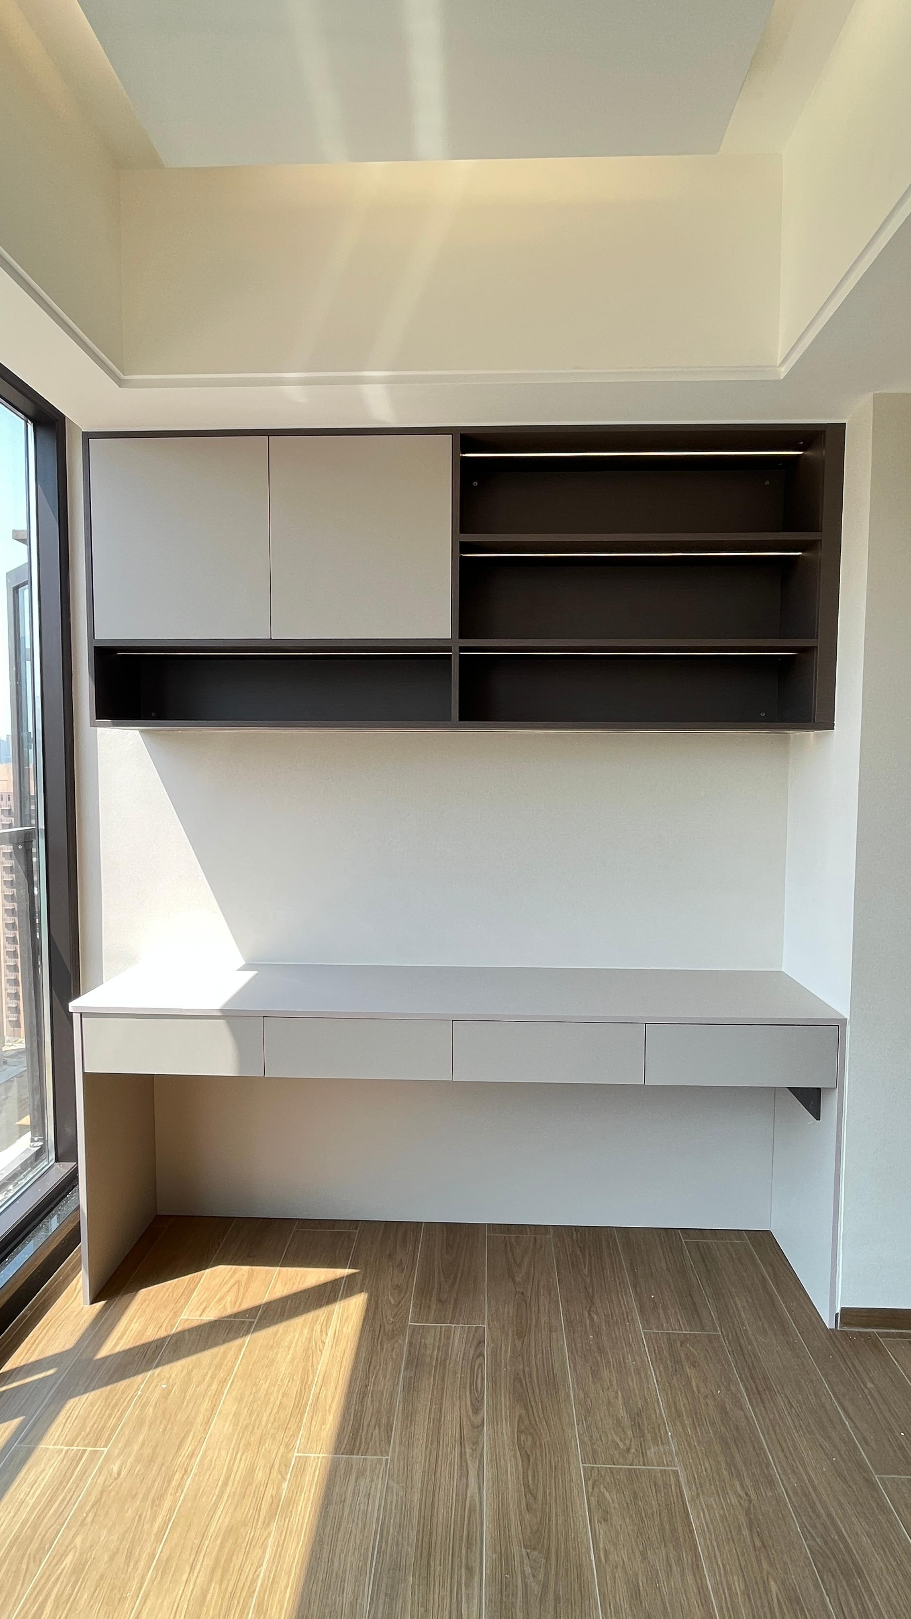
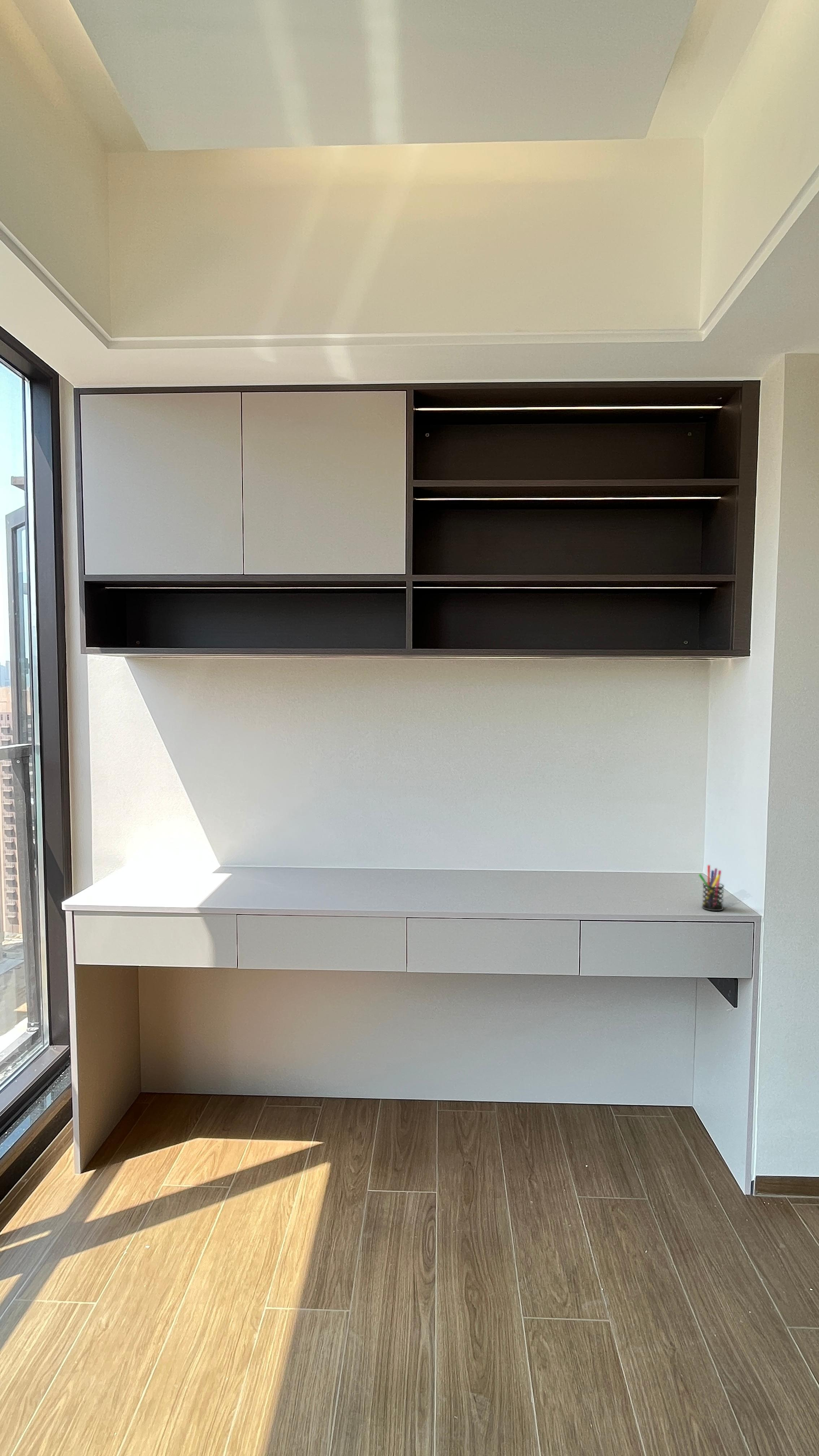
+ pen holder (710, 887)
